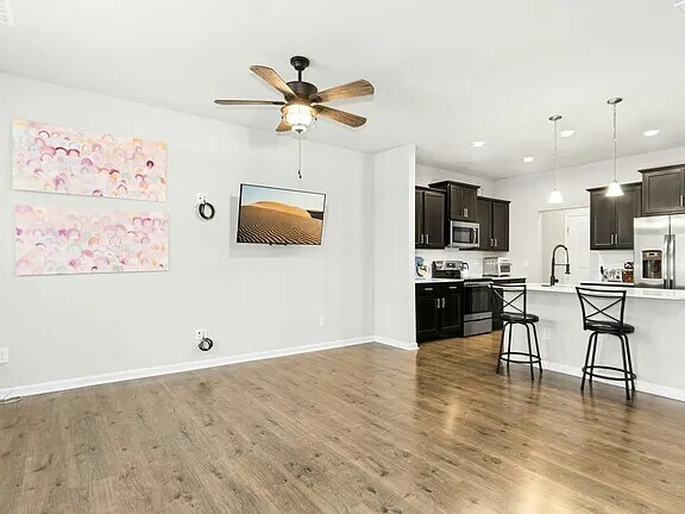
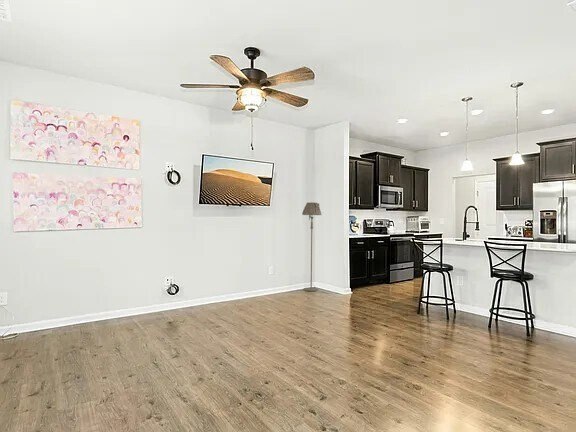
+ floor lamp (311, 246)
